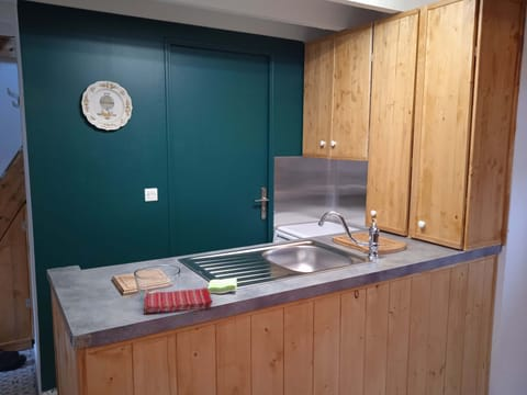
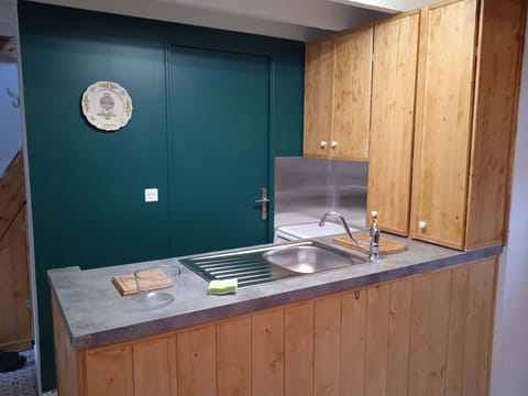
- dish towel (178, 298)
